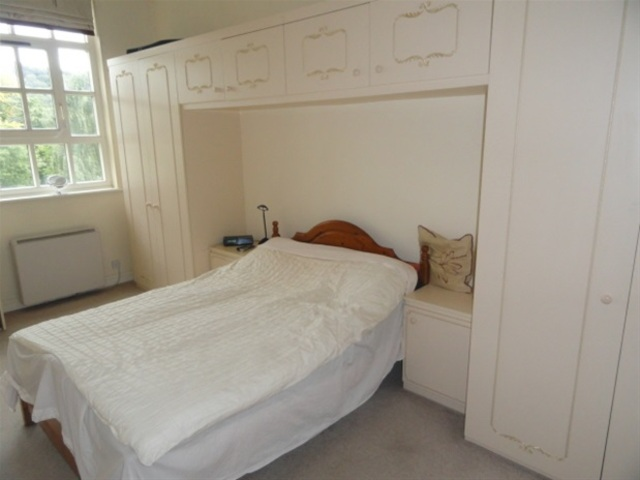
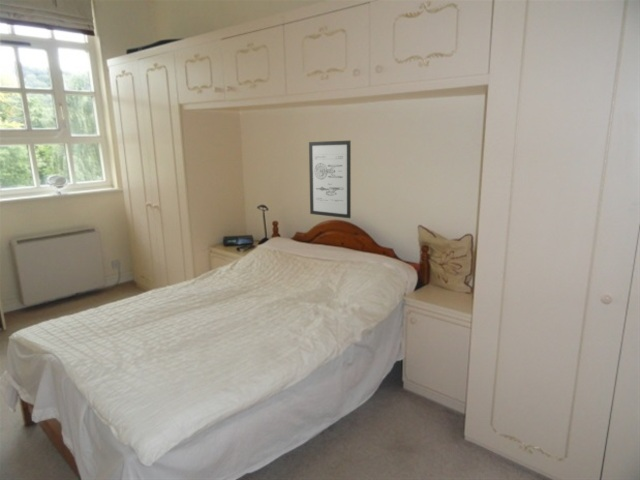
+ wall art (329, 179)
